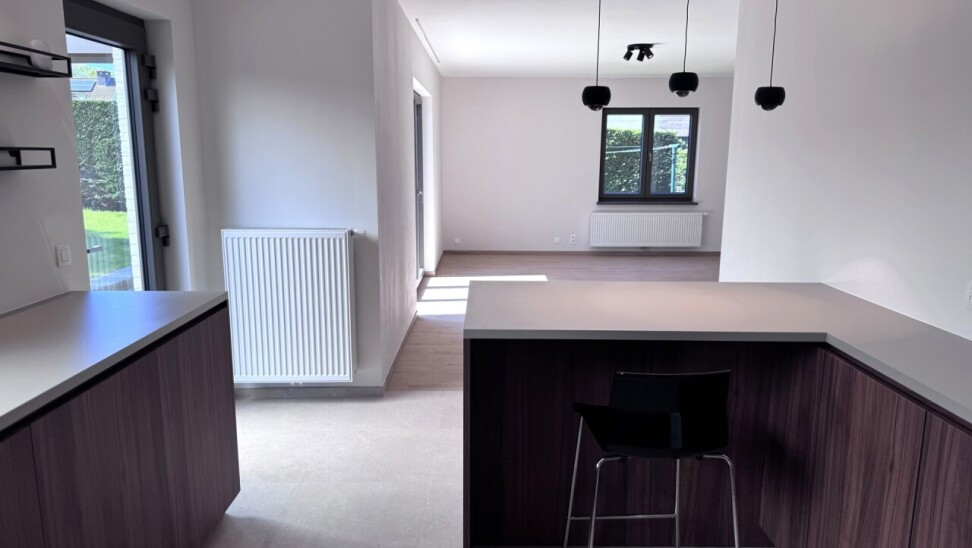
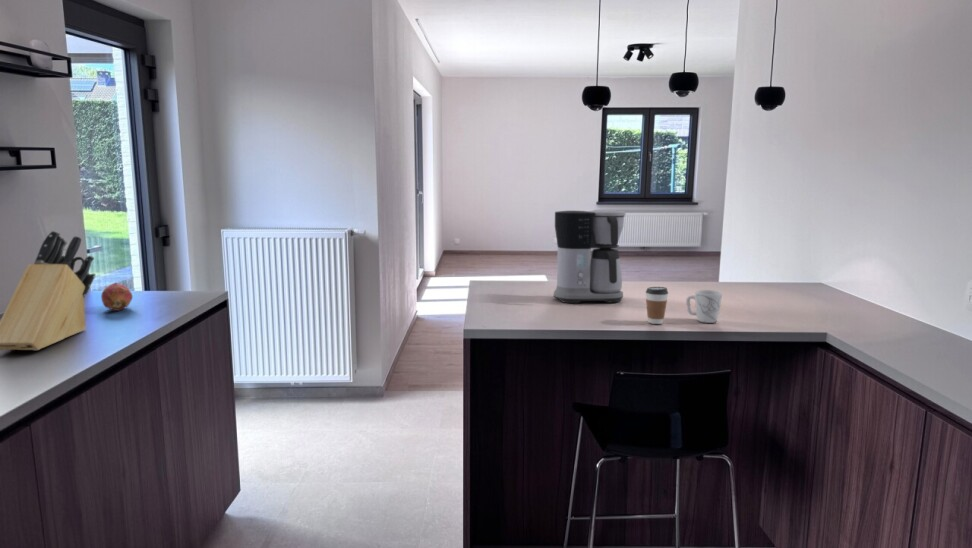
+ fruit (117, 296)
+ coffee cup (656, 305)
+ coffee maker (590, 255)
+ mug (703, 306)
+ knife block (46, 286)
